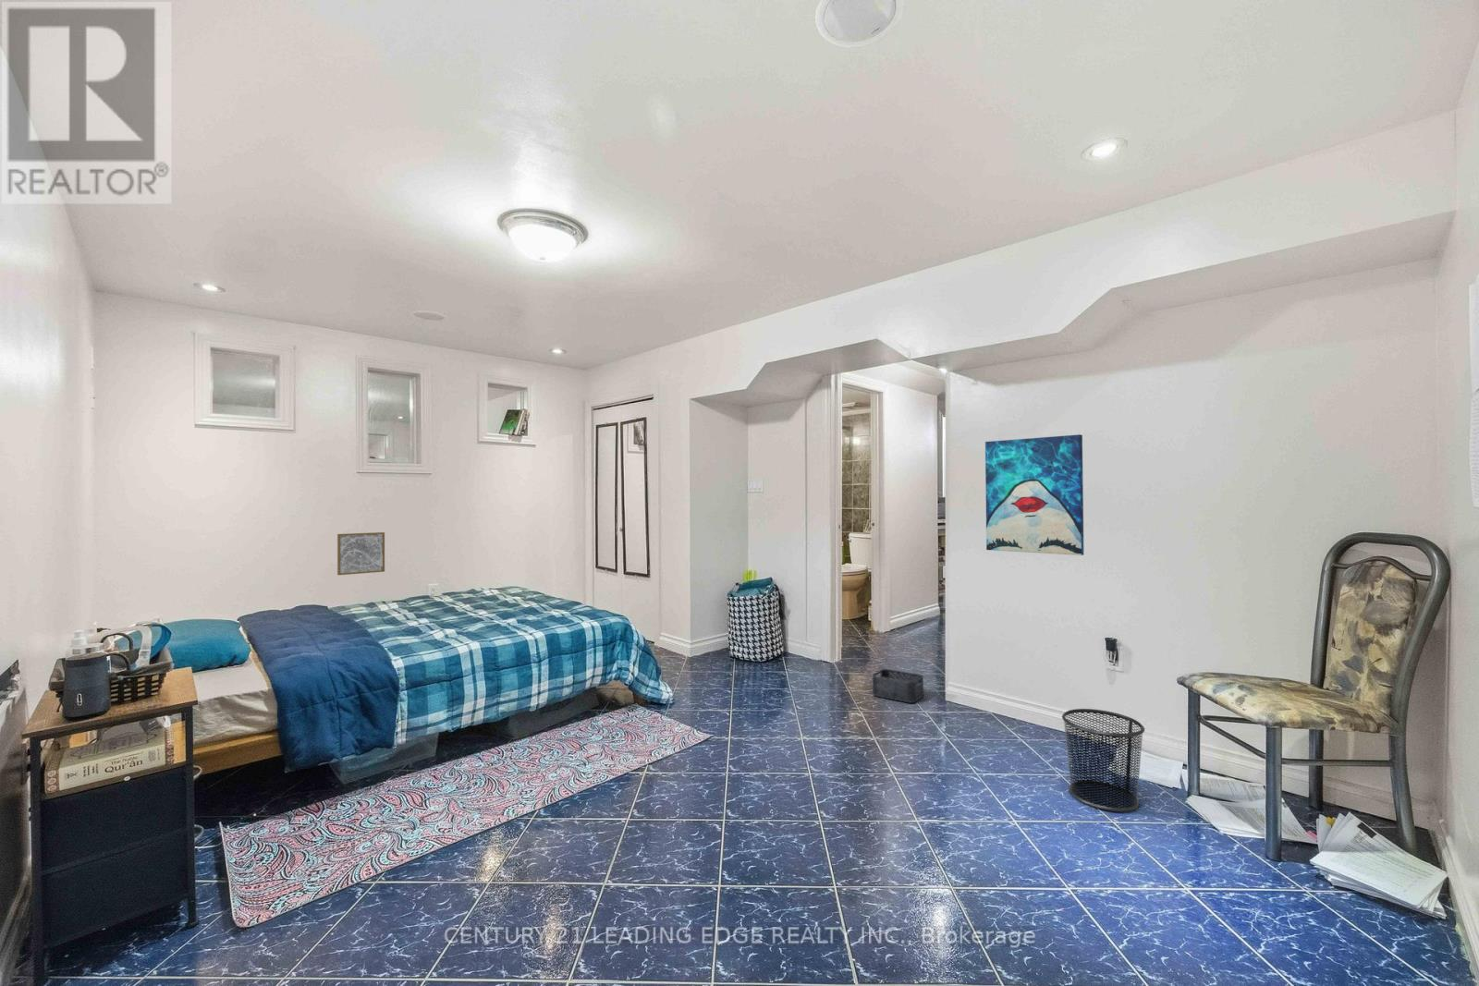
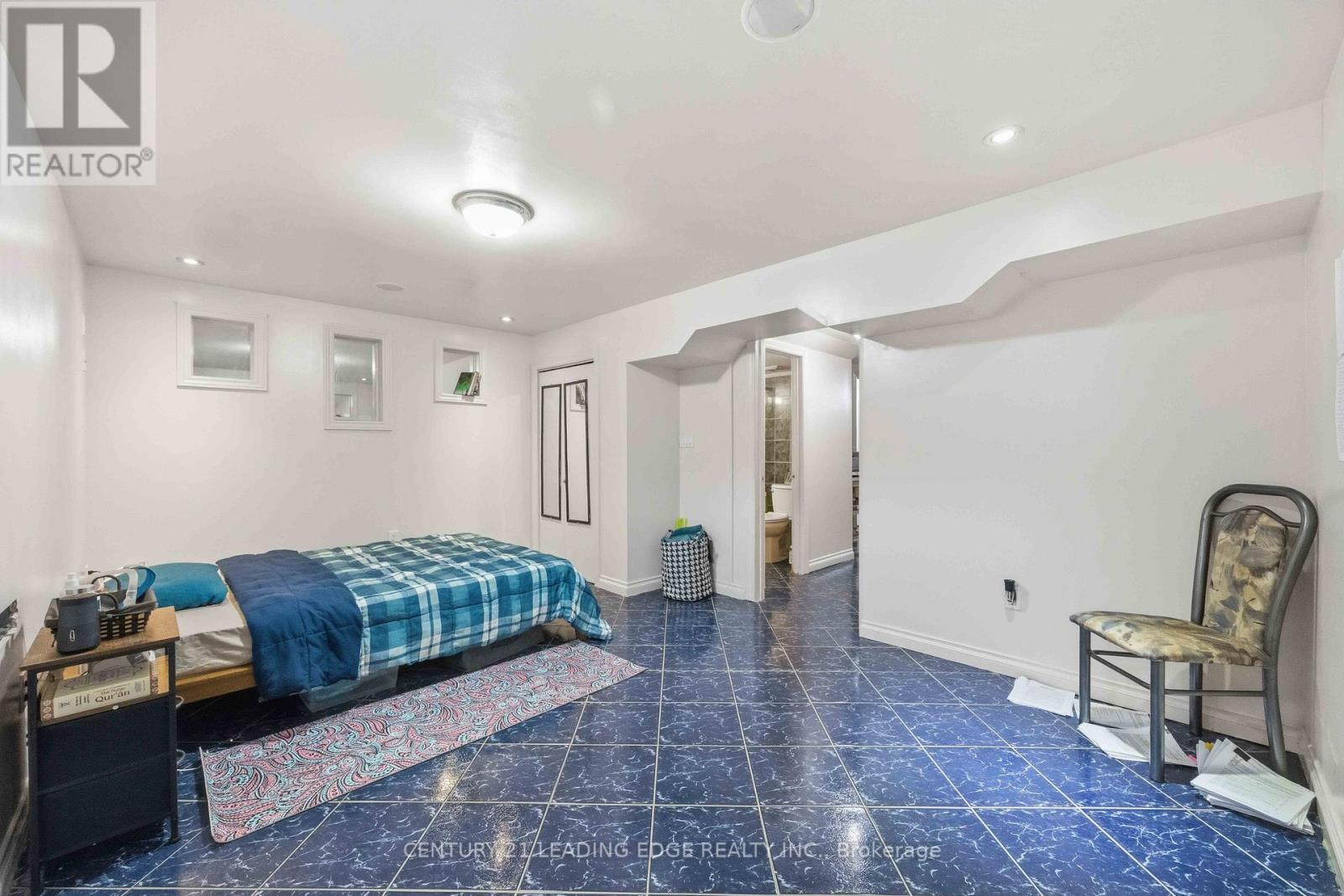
- waste bin (1102, 758)
- wall art (361, 552)
- storage bin (898, 684)
- wall art (1031, 495)
